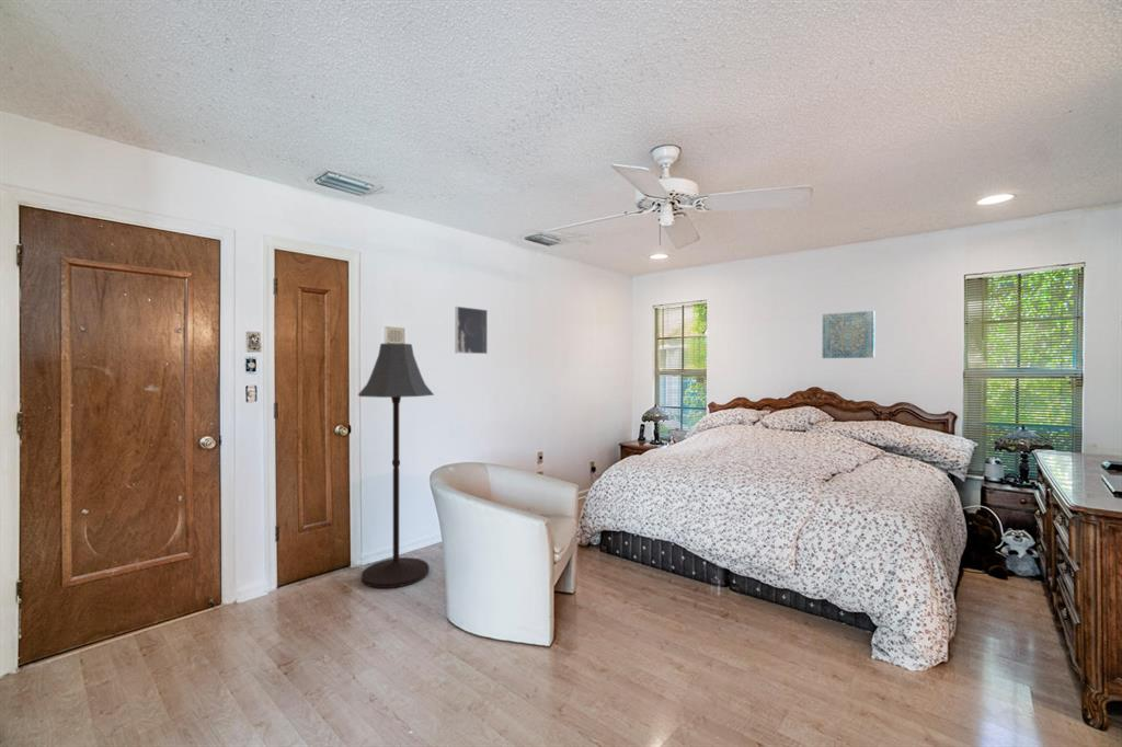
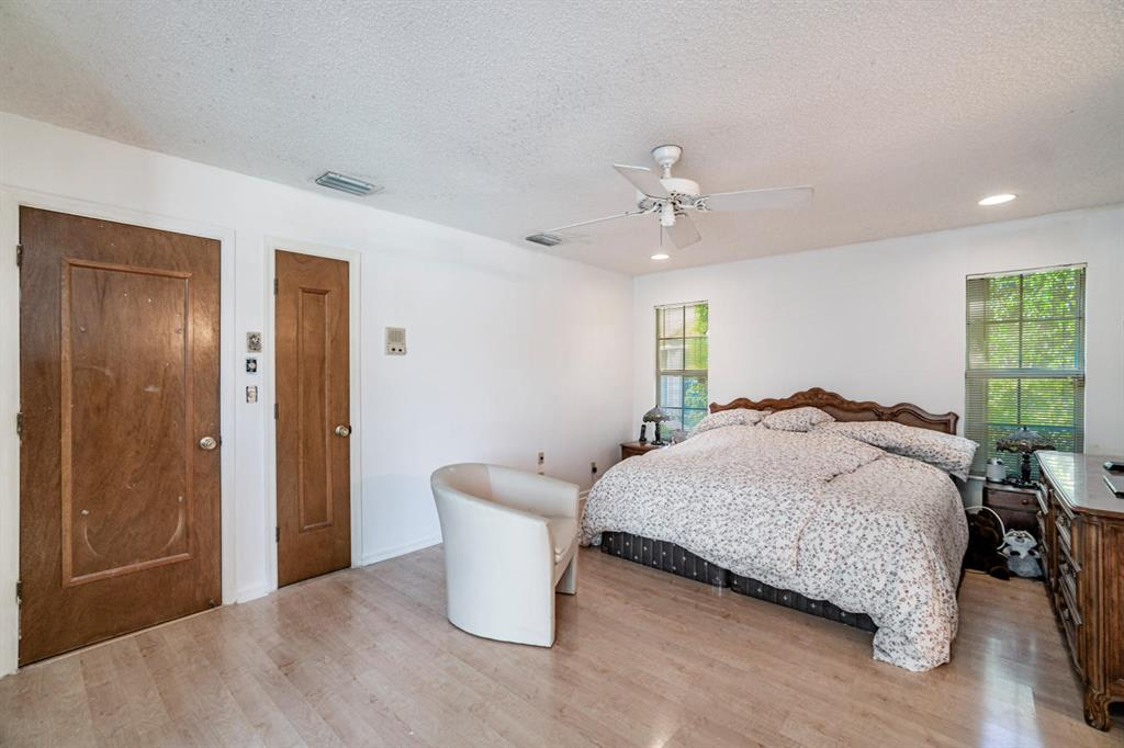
- wall art (847, 335)
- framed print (471, 331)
- floor lamp (396, 459)
